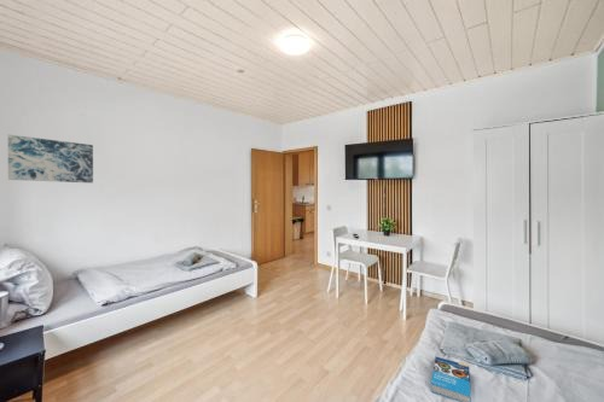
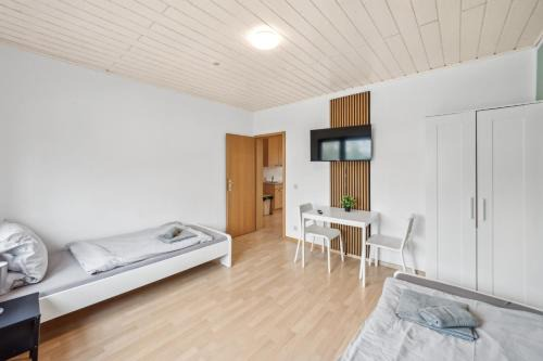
- wall art (53, 161)
- book (451, 378)
